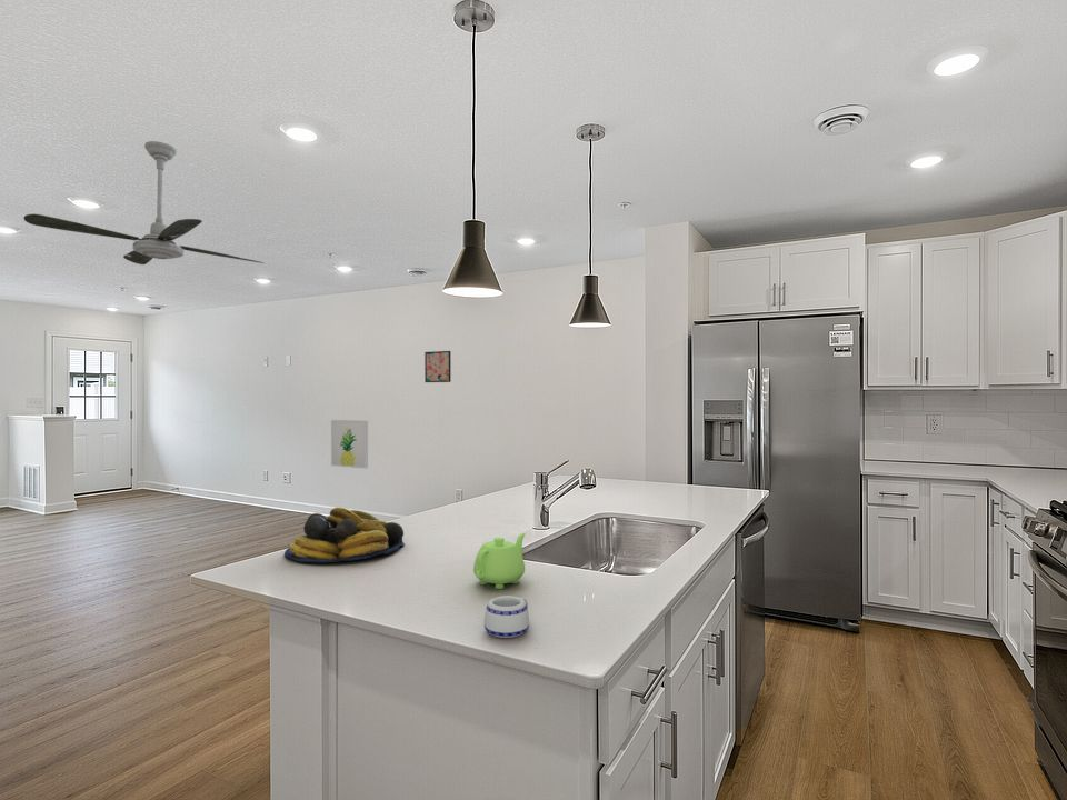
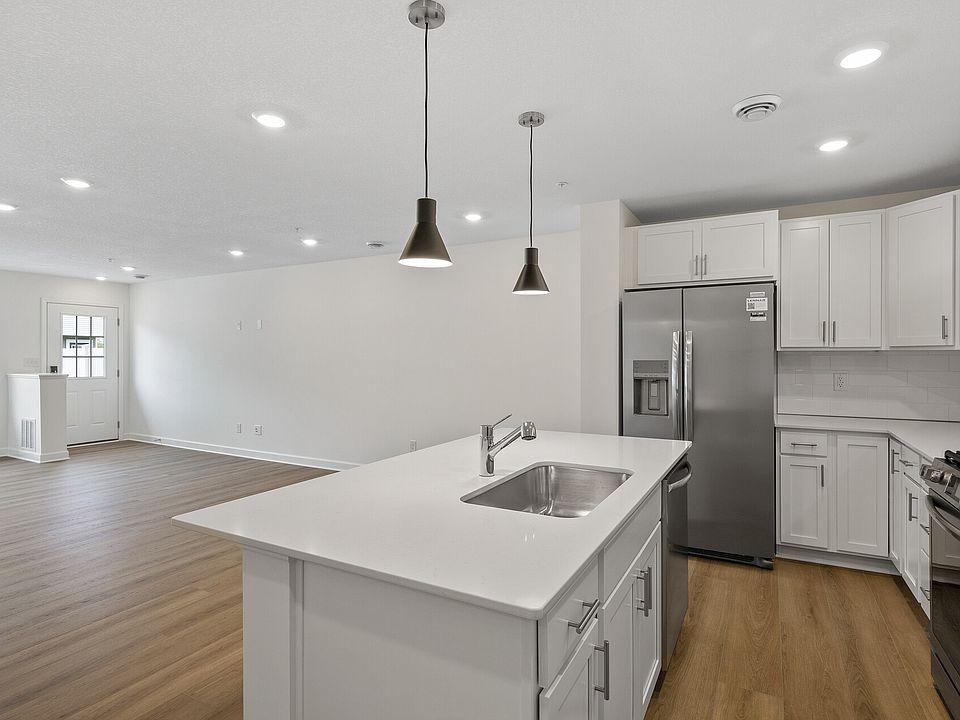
- fruit bowl (345, 529)
- teapot (501, 559)
- mug (510, 613)
- ceiling fan (158, 199)
- wall art (349, 443)
- wall art (437, 367)
